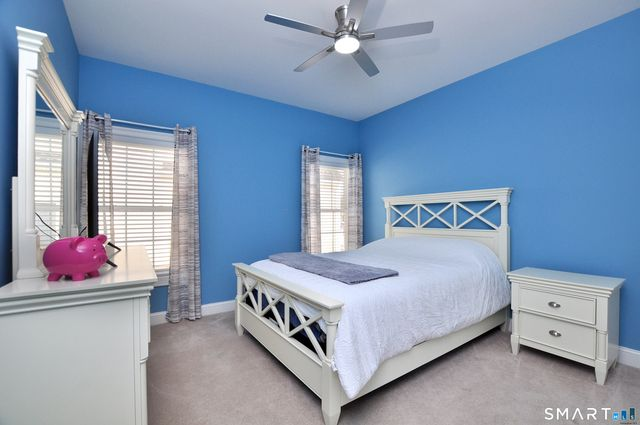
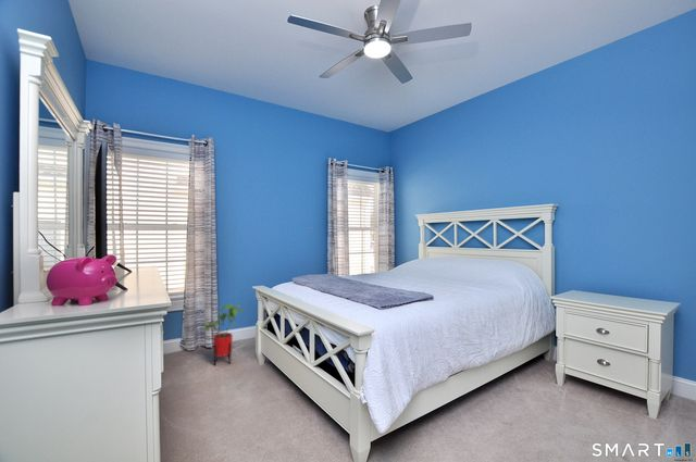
+ house plant (223, 333)
